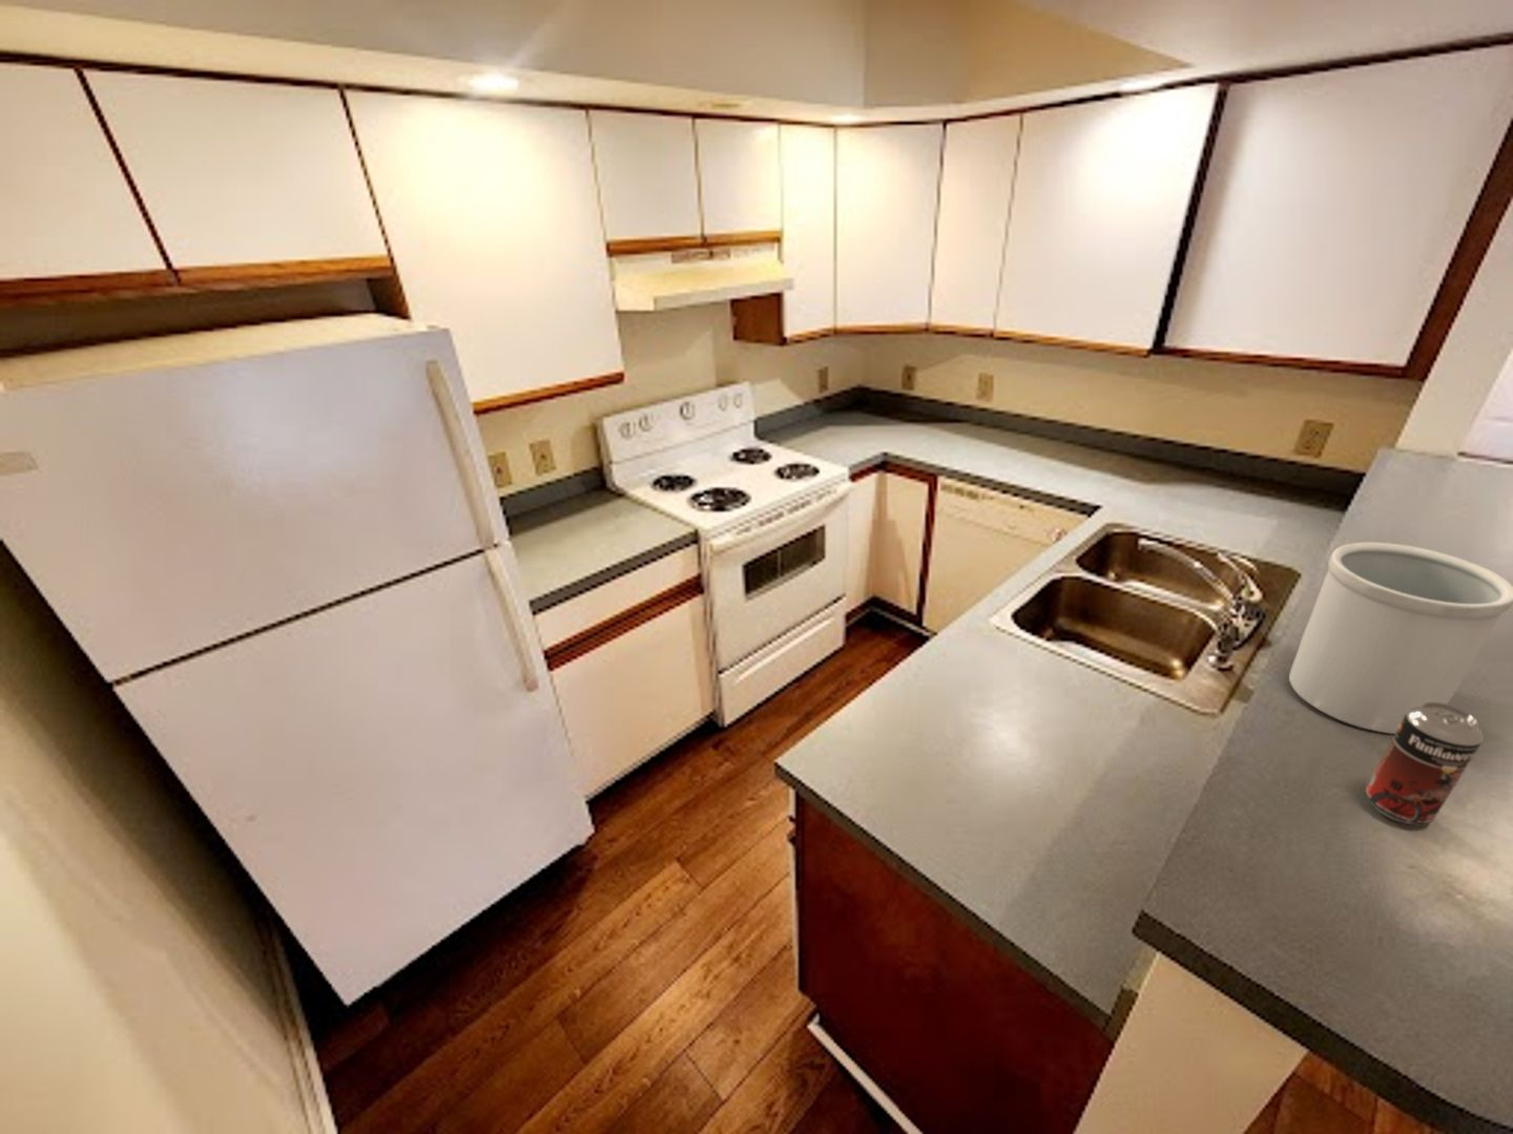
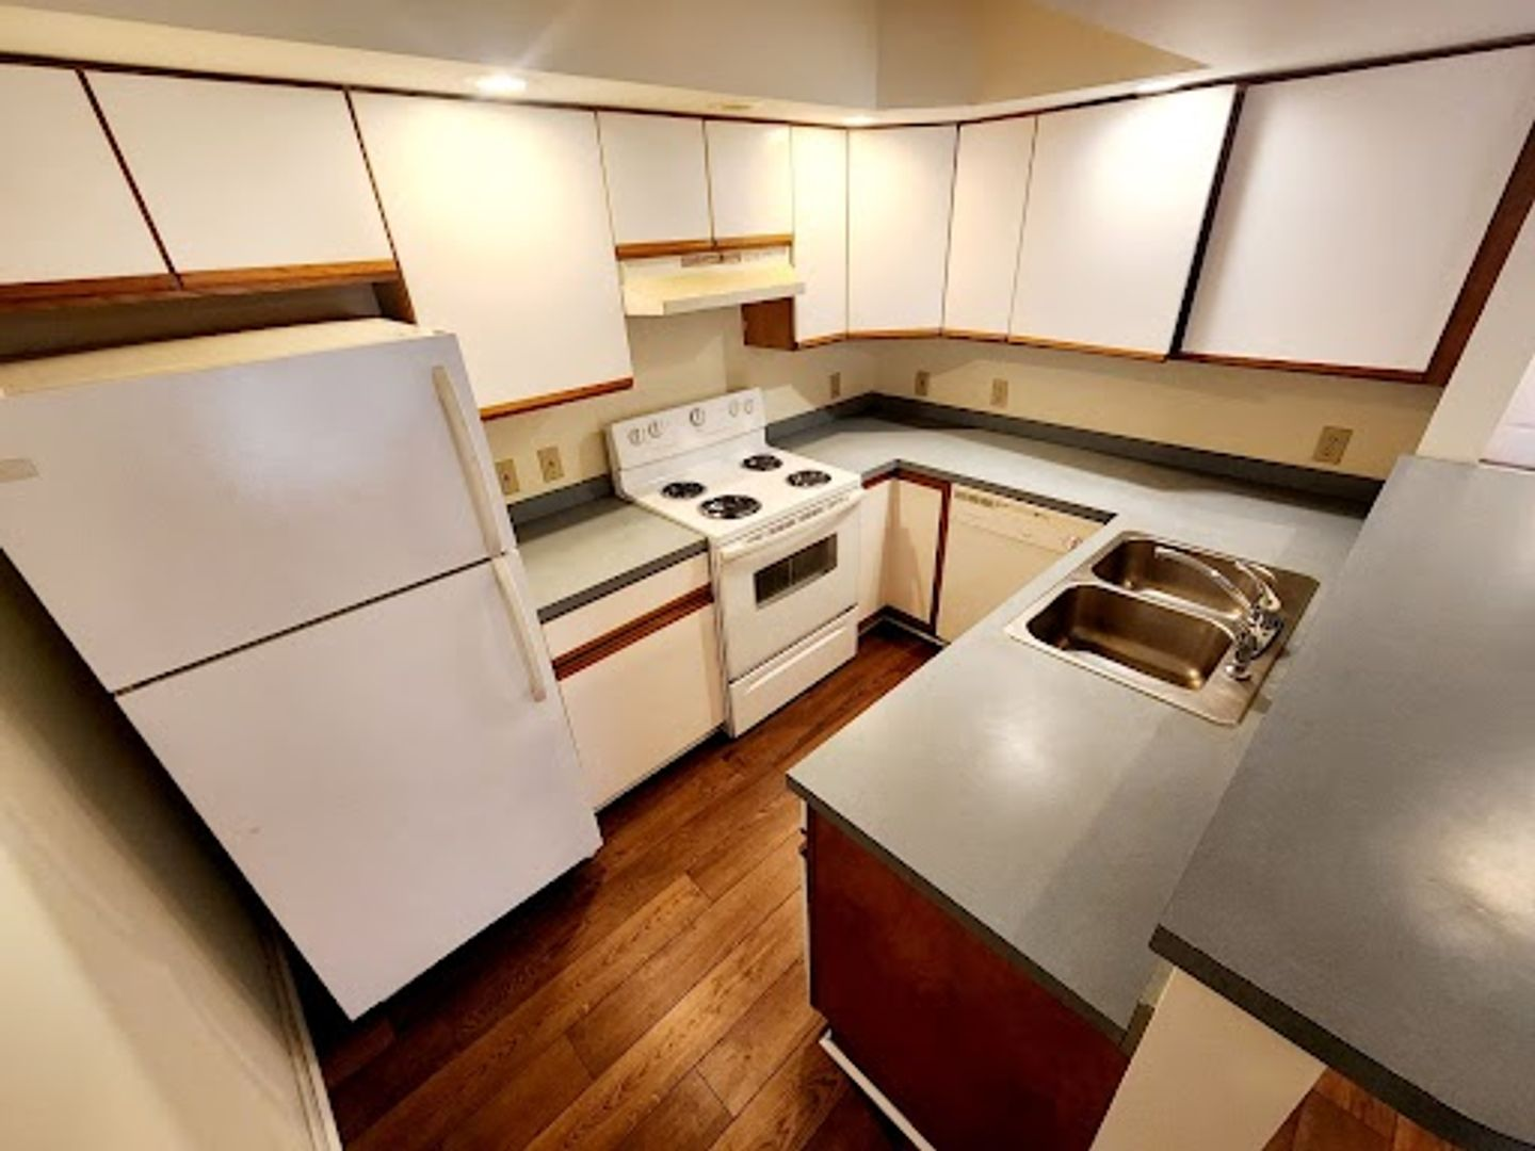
- beverage can (1420, 765)
- utensil holder (1386, 636)
